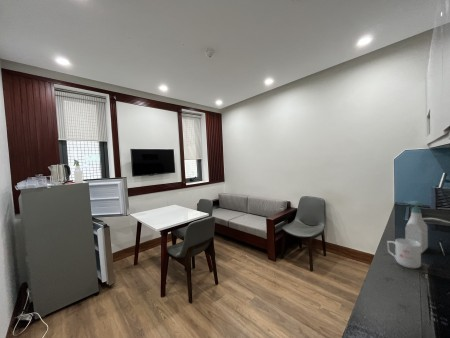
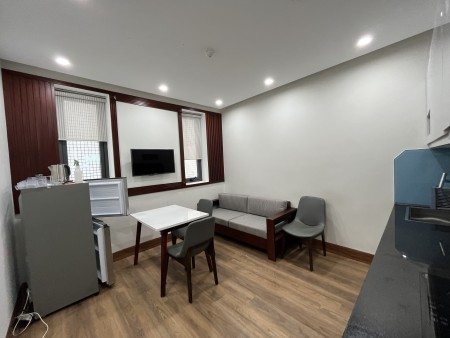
- soap bottle (414, 224)
- mug (403, 252)
